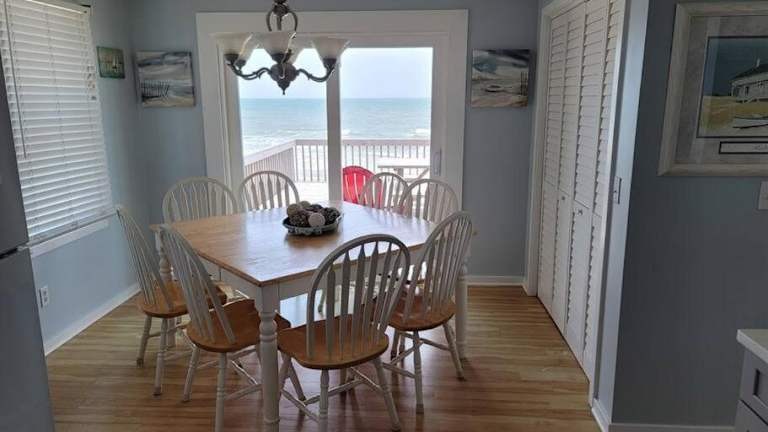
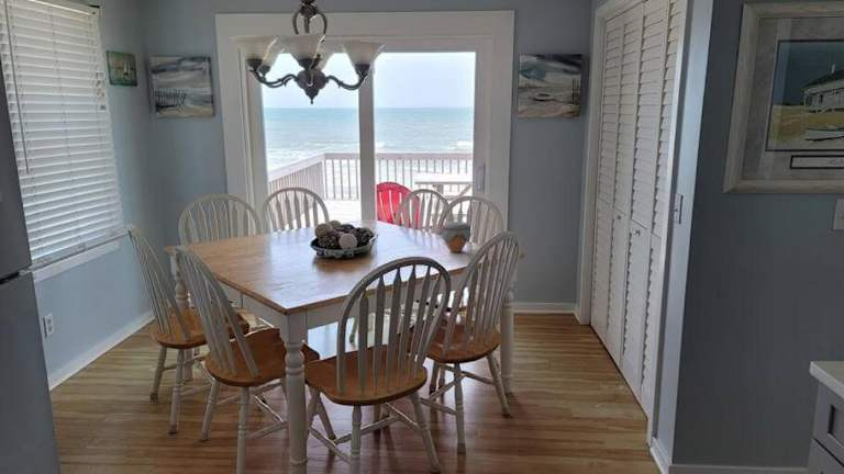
+ jar (455, 237)
